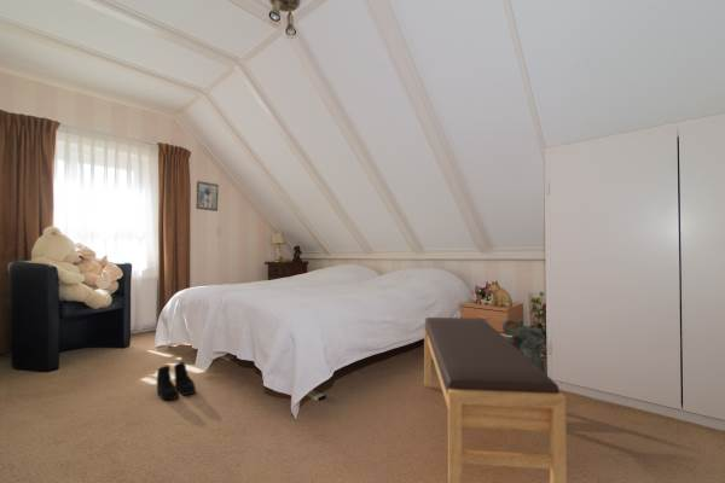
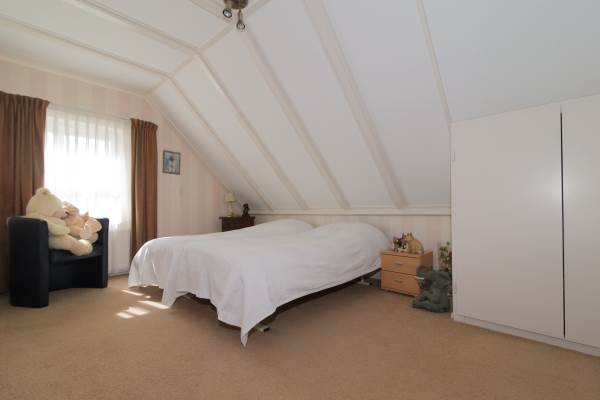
- bench (471, 384)
- boots (175, 378)
